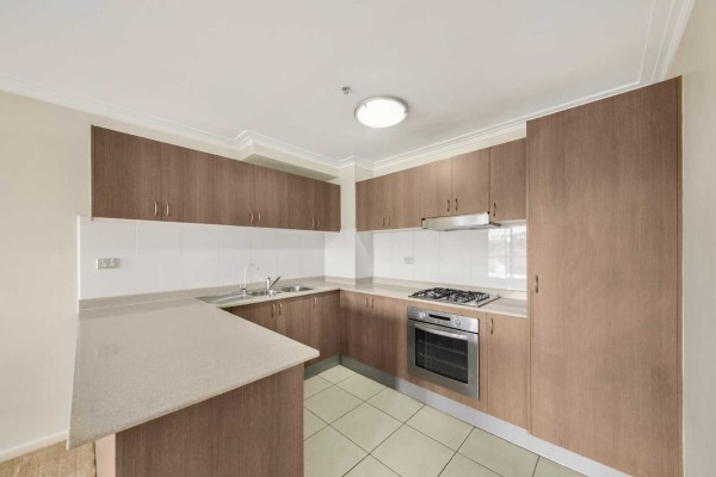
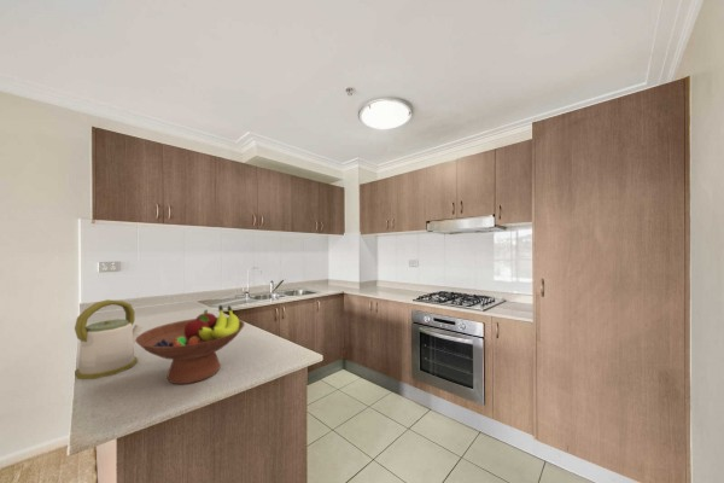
+ fruit bowl (194, 343)
+ kettle (112, 332)
